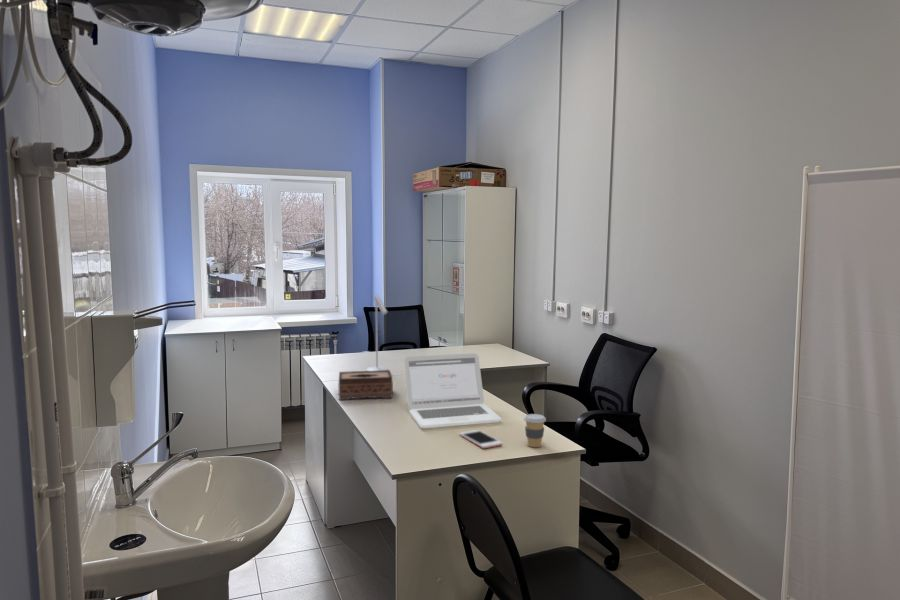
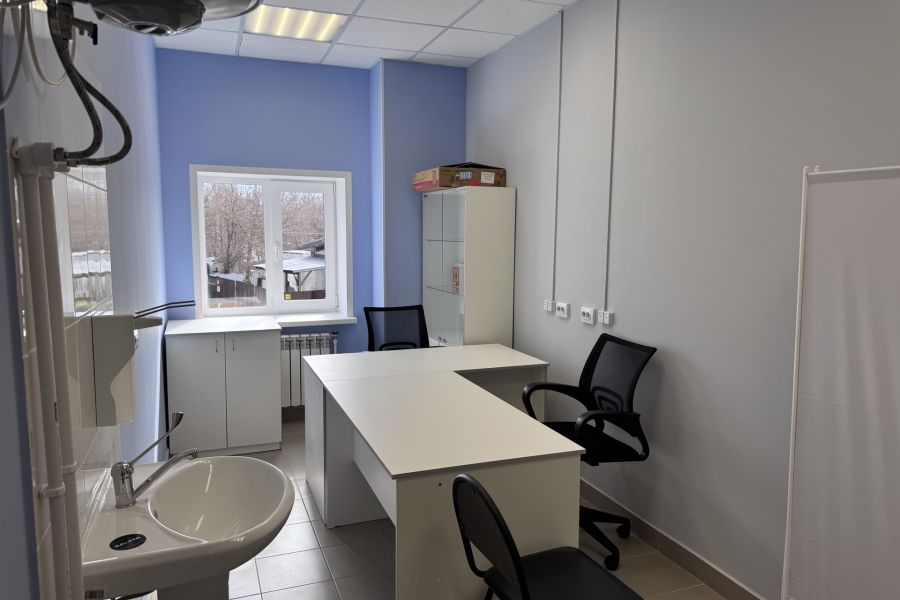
- coffee cup (534, 430)
- laptop (451, 388)
- tissue box (365, 384)
- cell phone (480, 438)
- desk lamp (377, 335)
